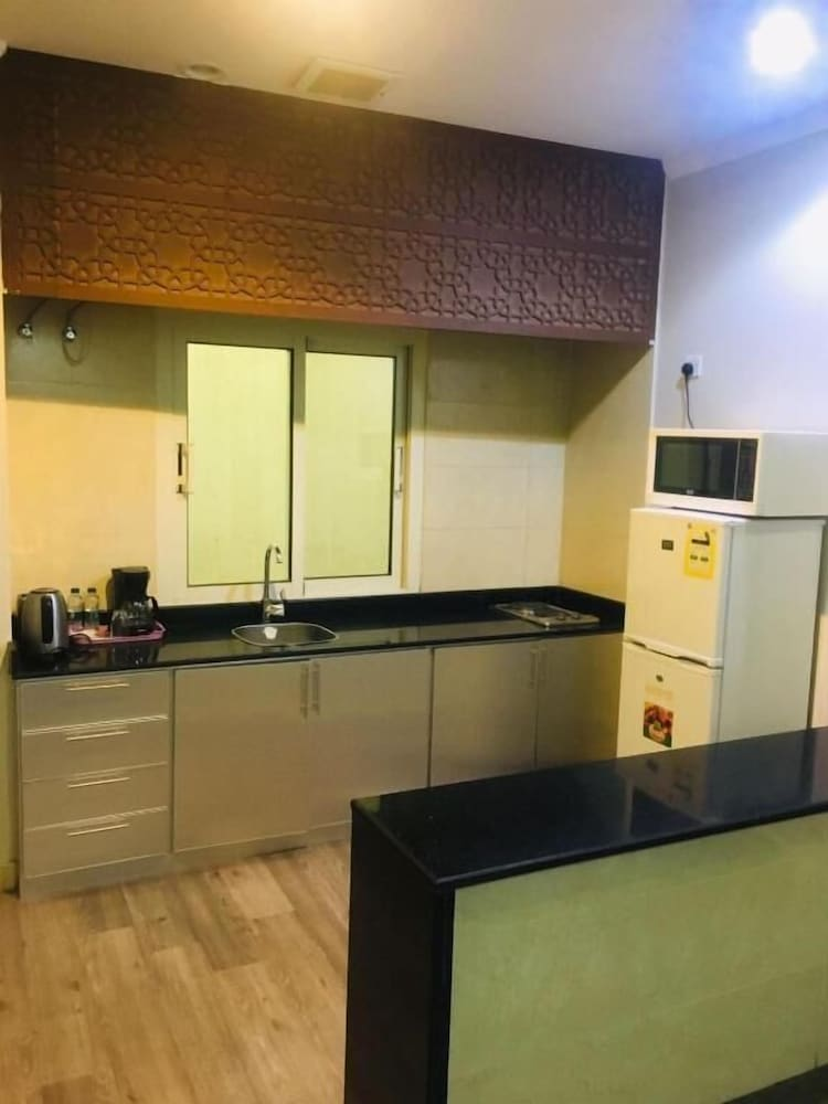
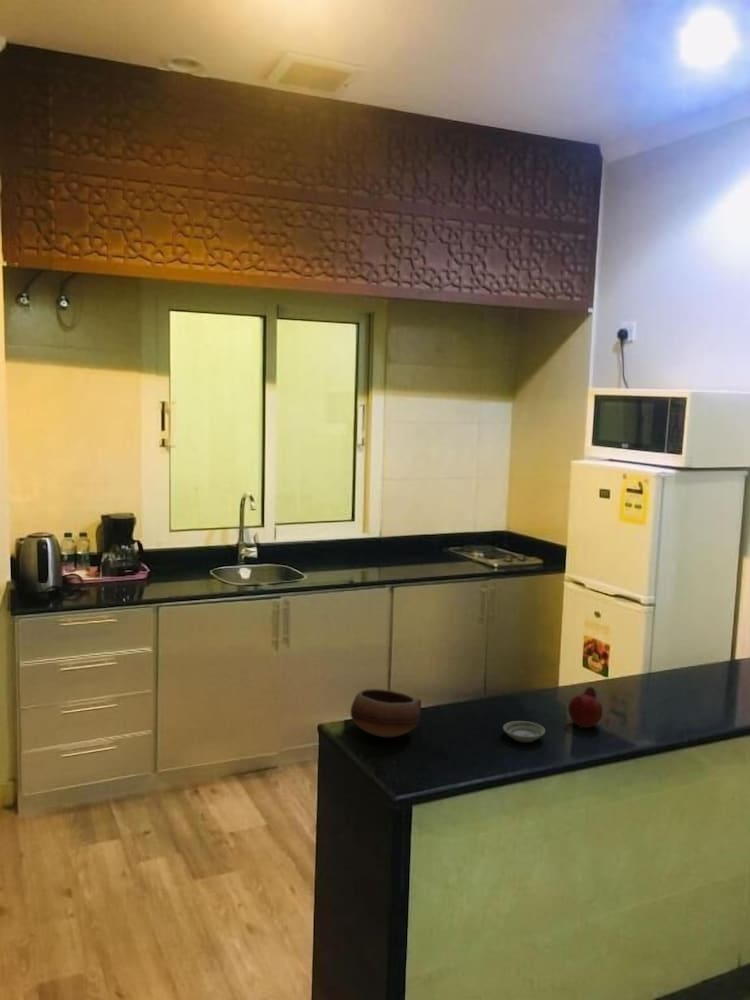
+ fruit (585, 707)
+ saucer (523, 733)
+ bowl (385, 713)
